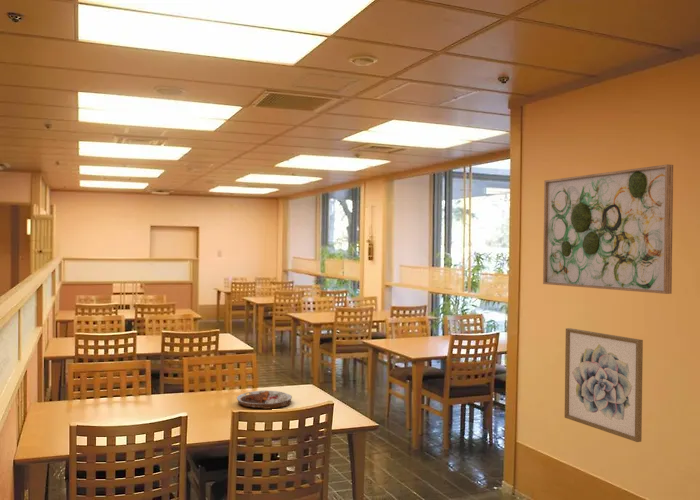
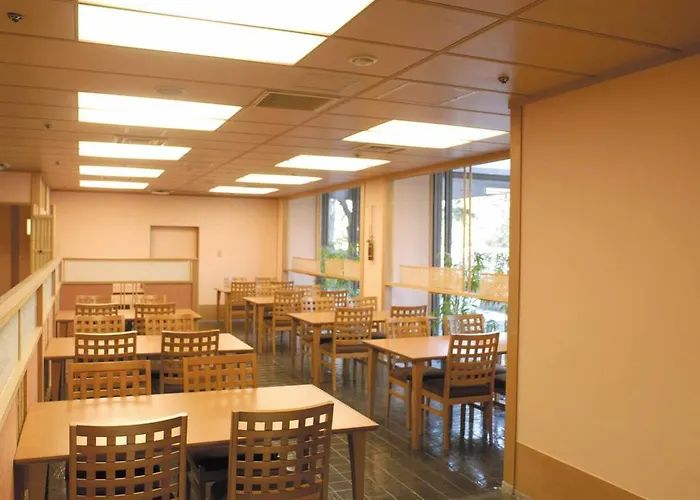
- wall art (601, 381)
- wall art (599, 230)
- plate (264, 397)
